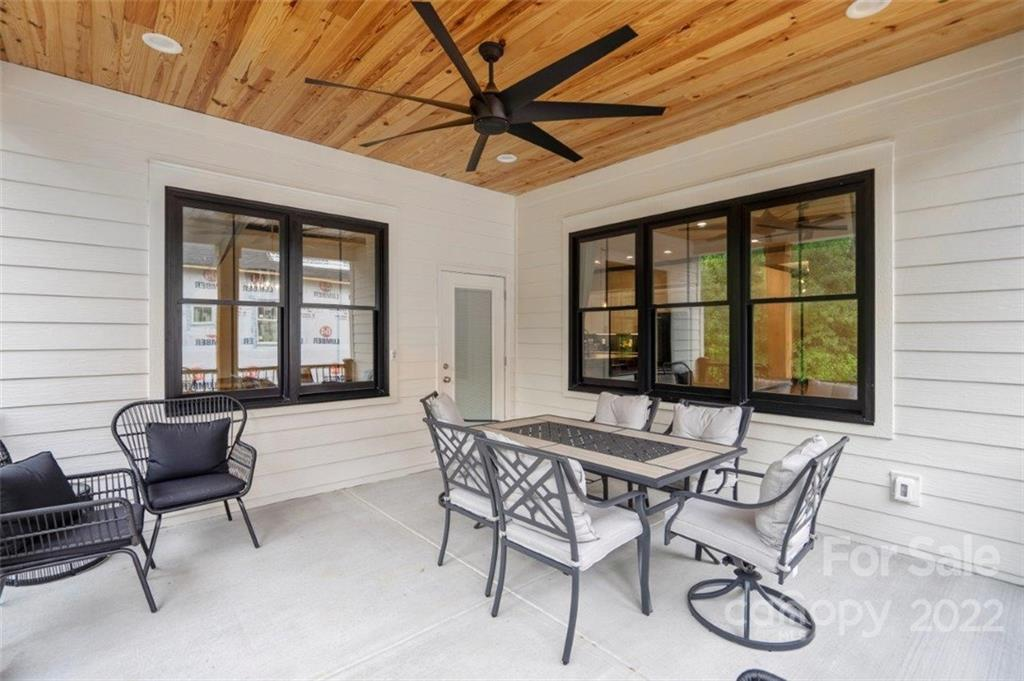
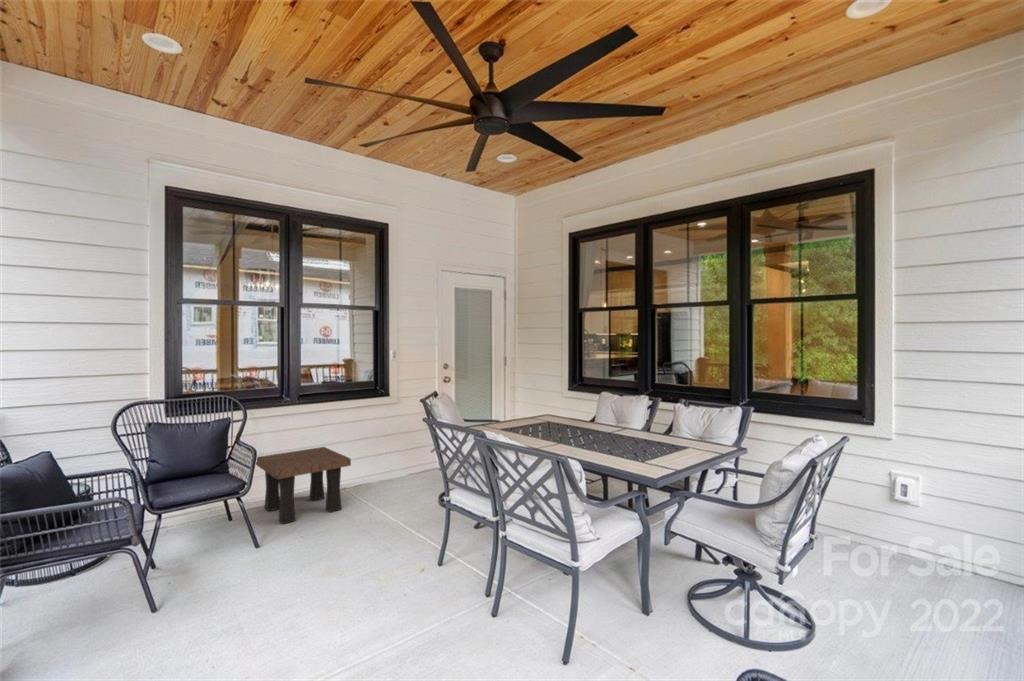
+ side table (310, 483)
